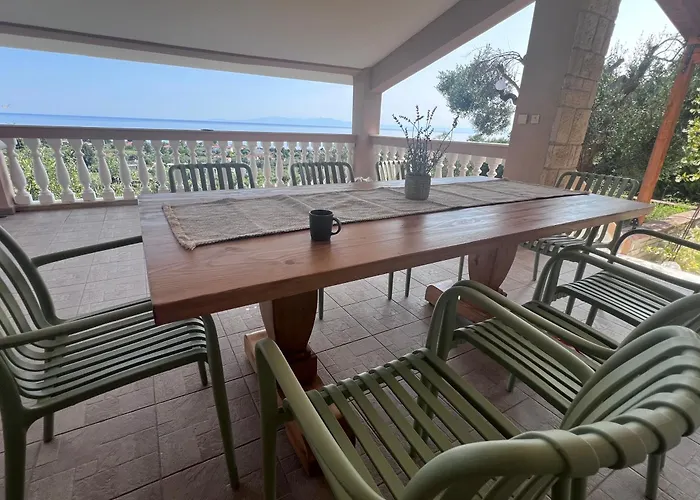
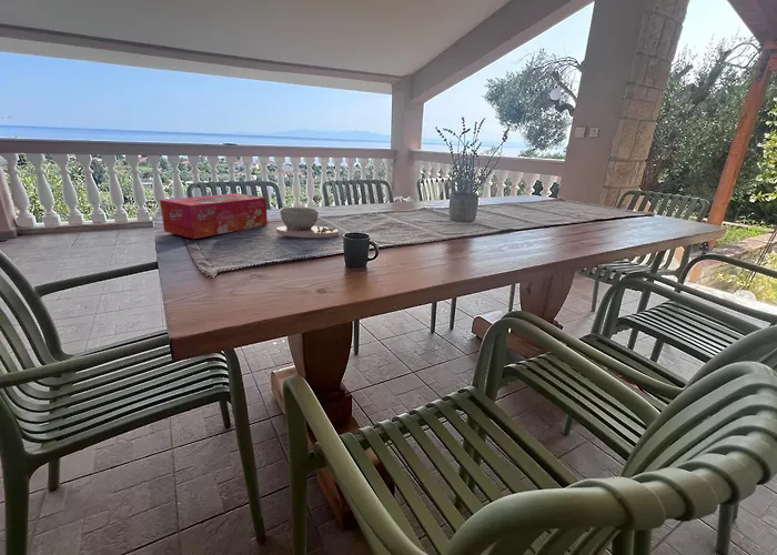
+ bowl (307, 221)
+ tissue box (218, 213)
